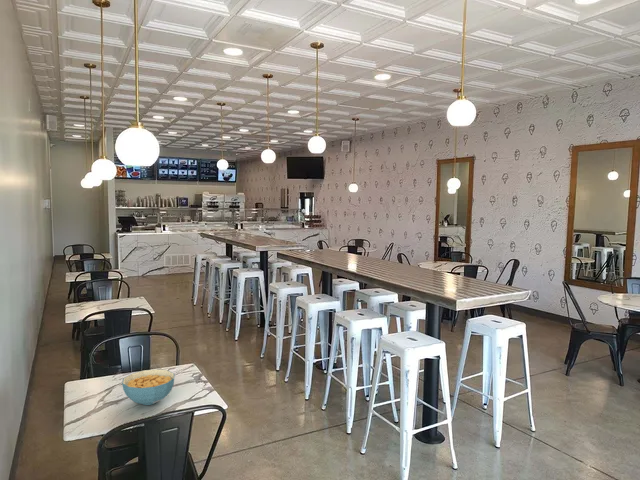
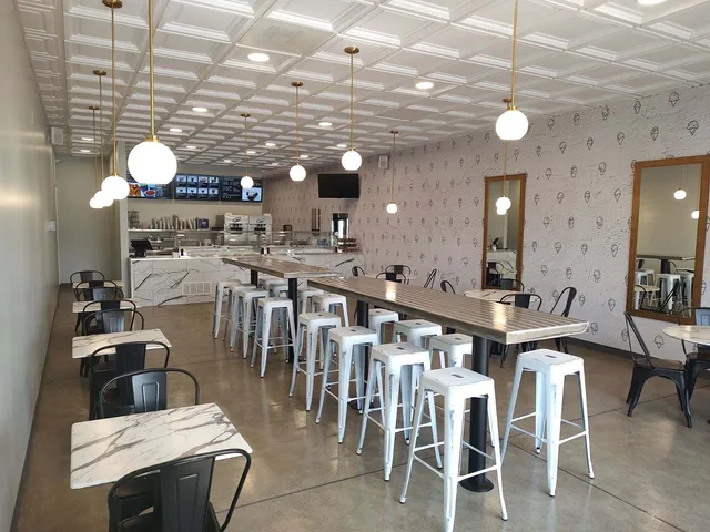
- cereal bowl (149, 390)
